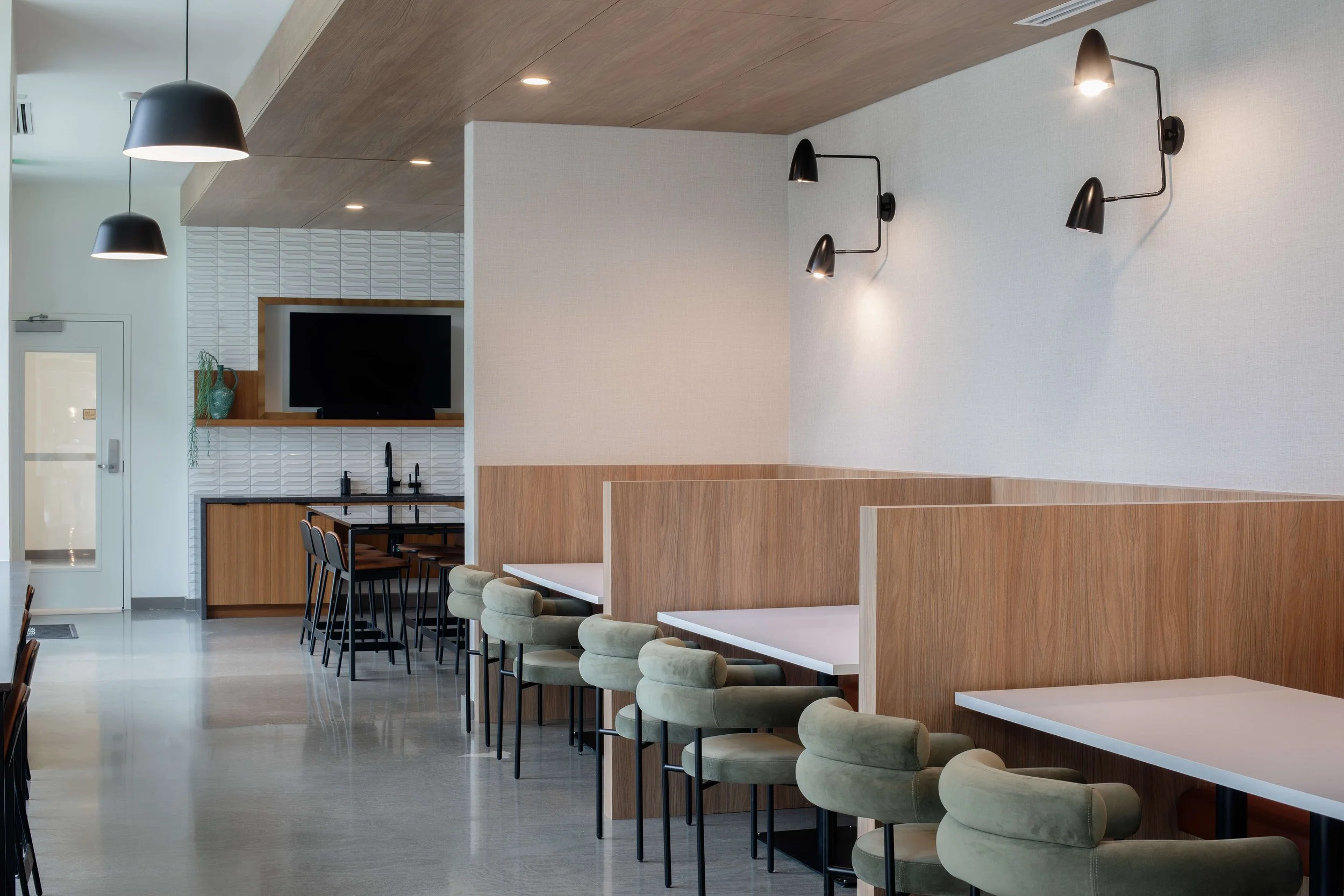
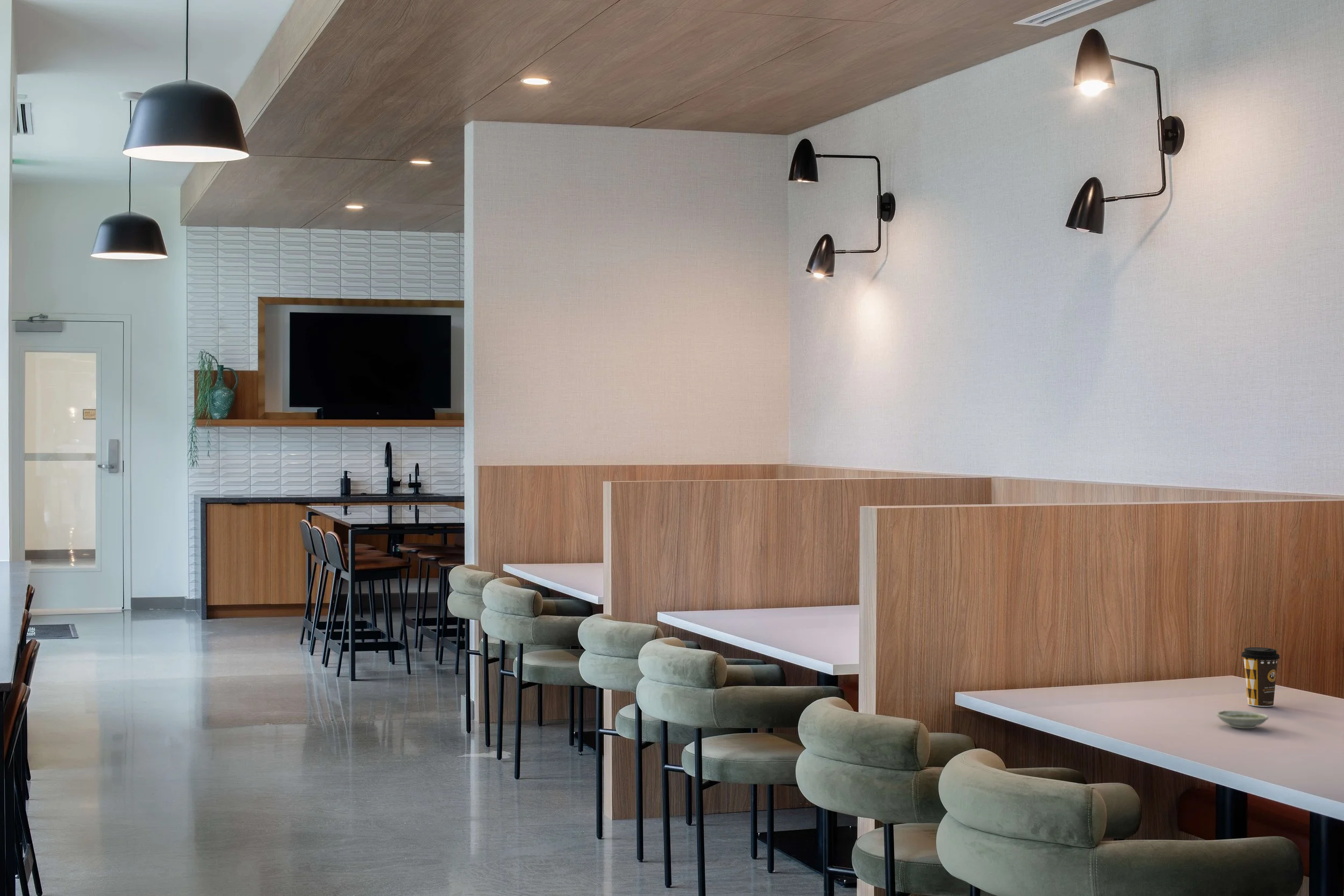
+ saucer (1242, 720)
+ coffee cup (1260, 677)
